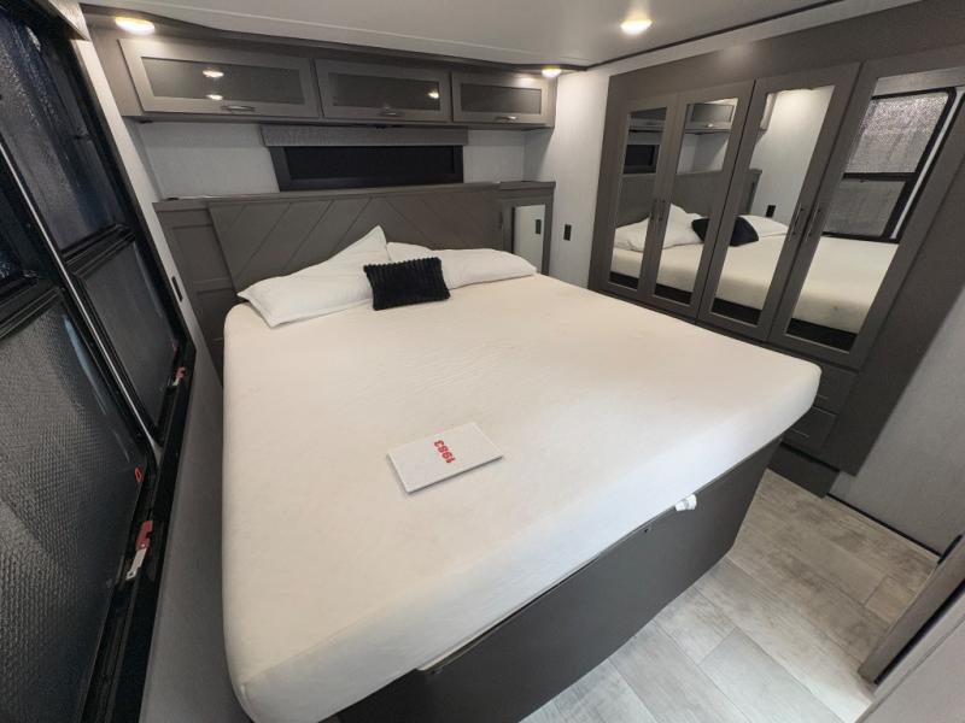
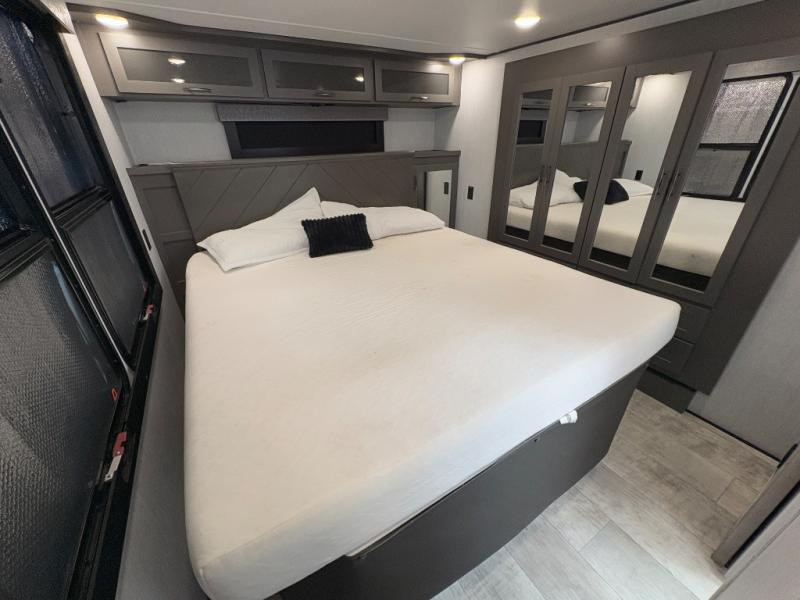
- magazine (444, 453)
